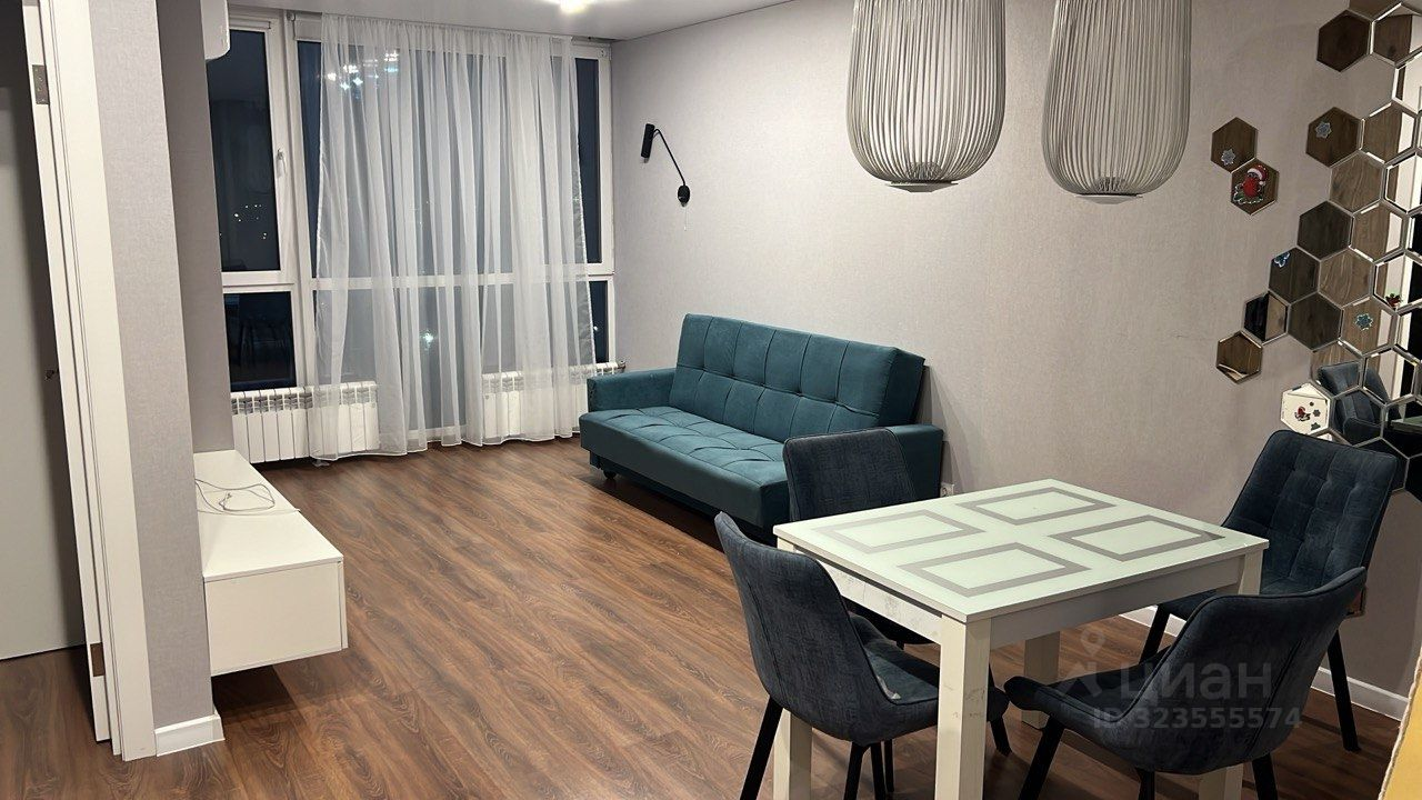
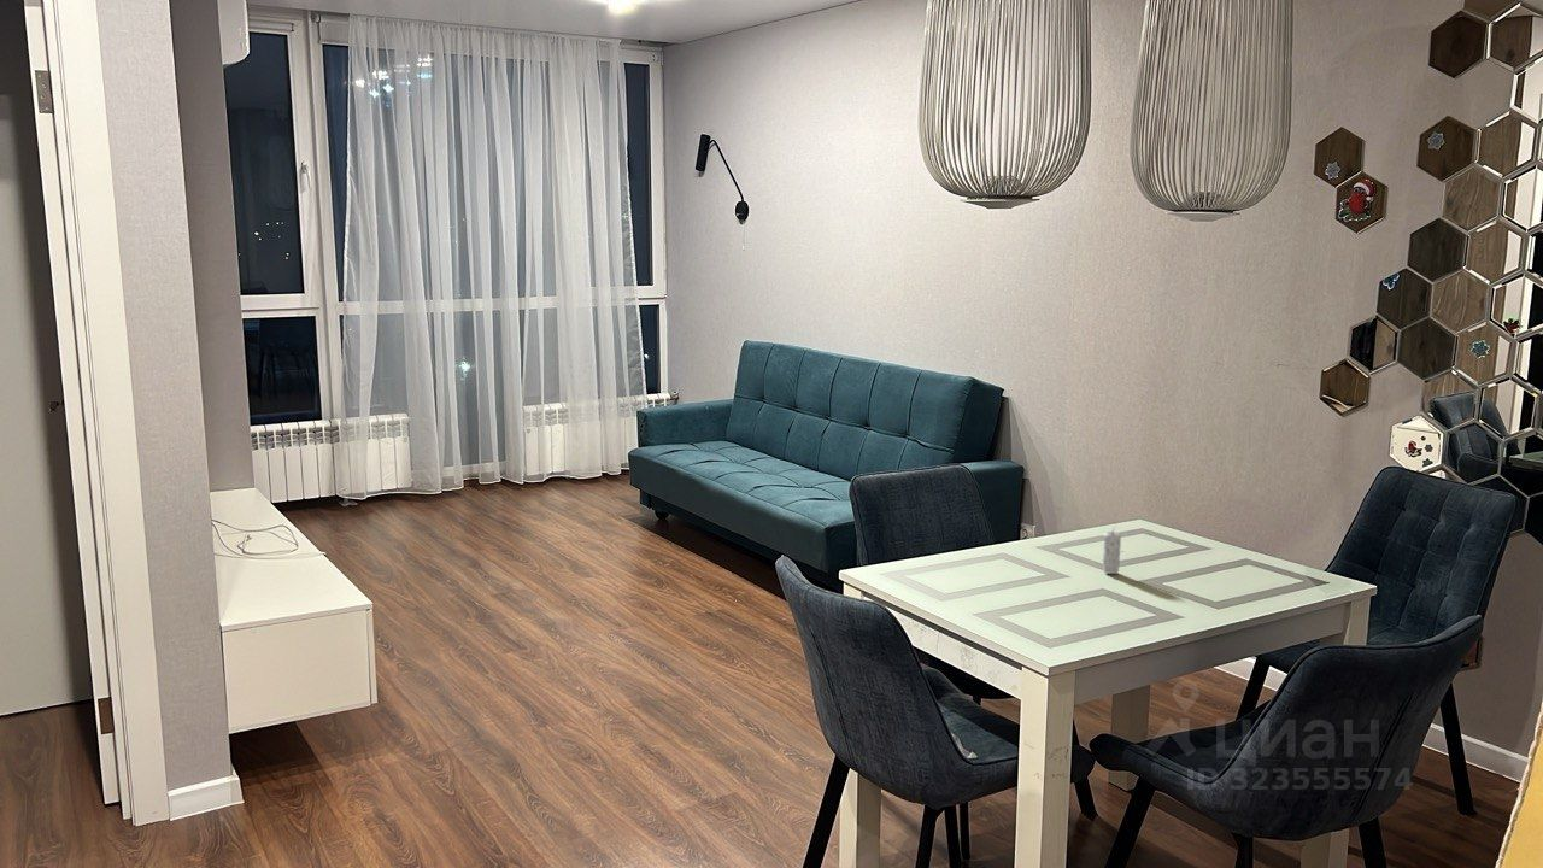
+ candle (1111, 549)
